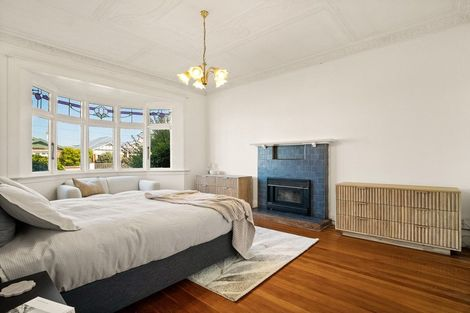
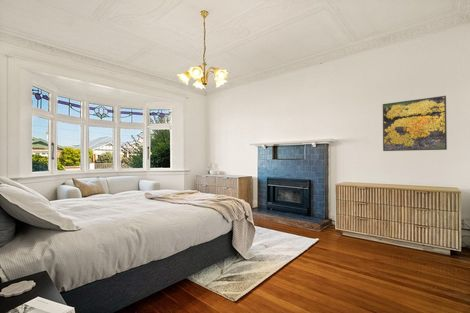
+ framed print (412, 125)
